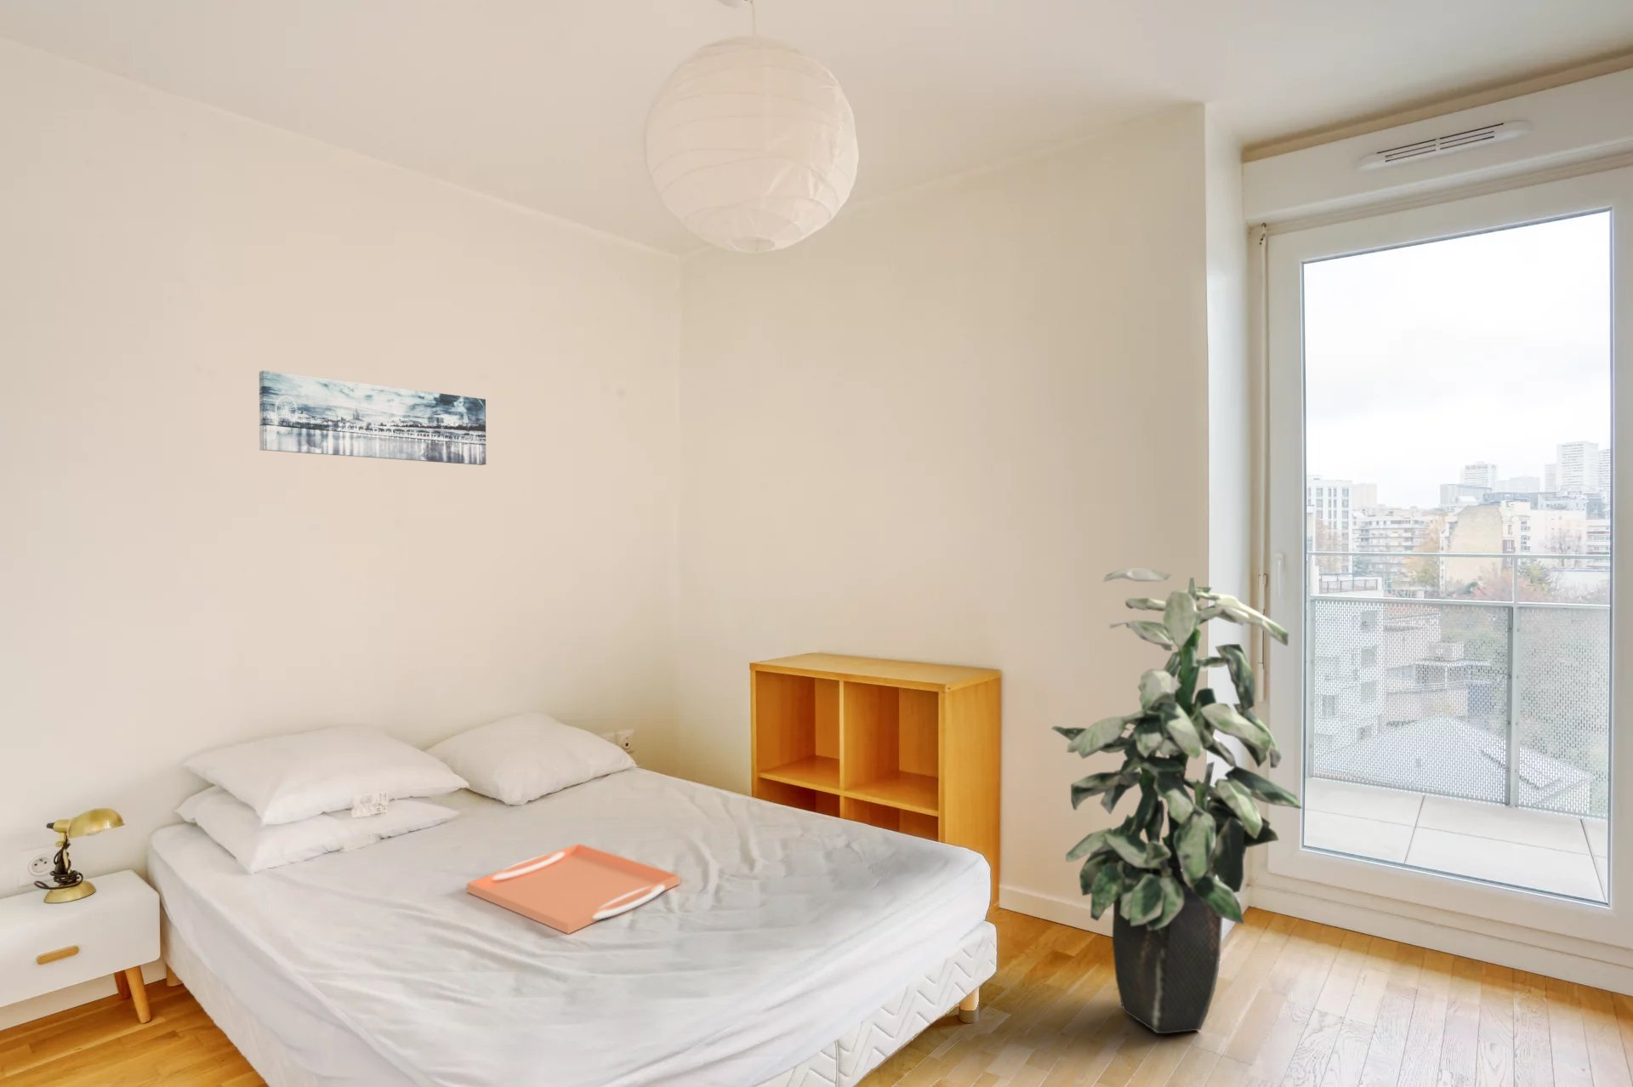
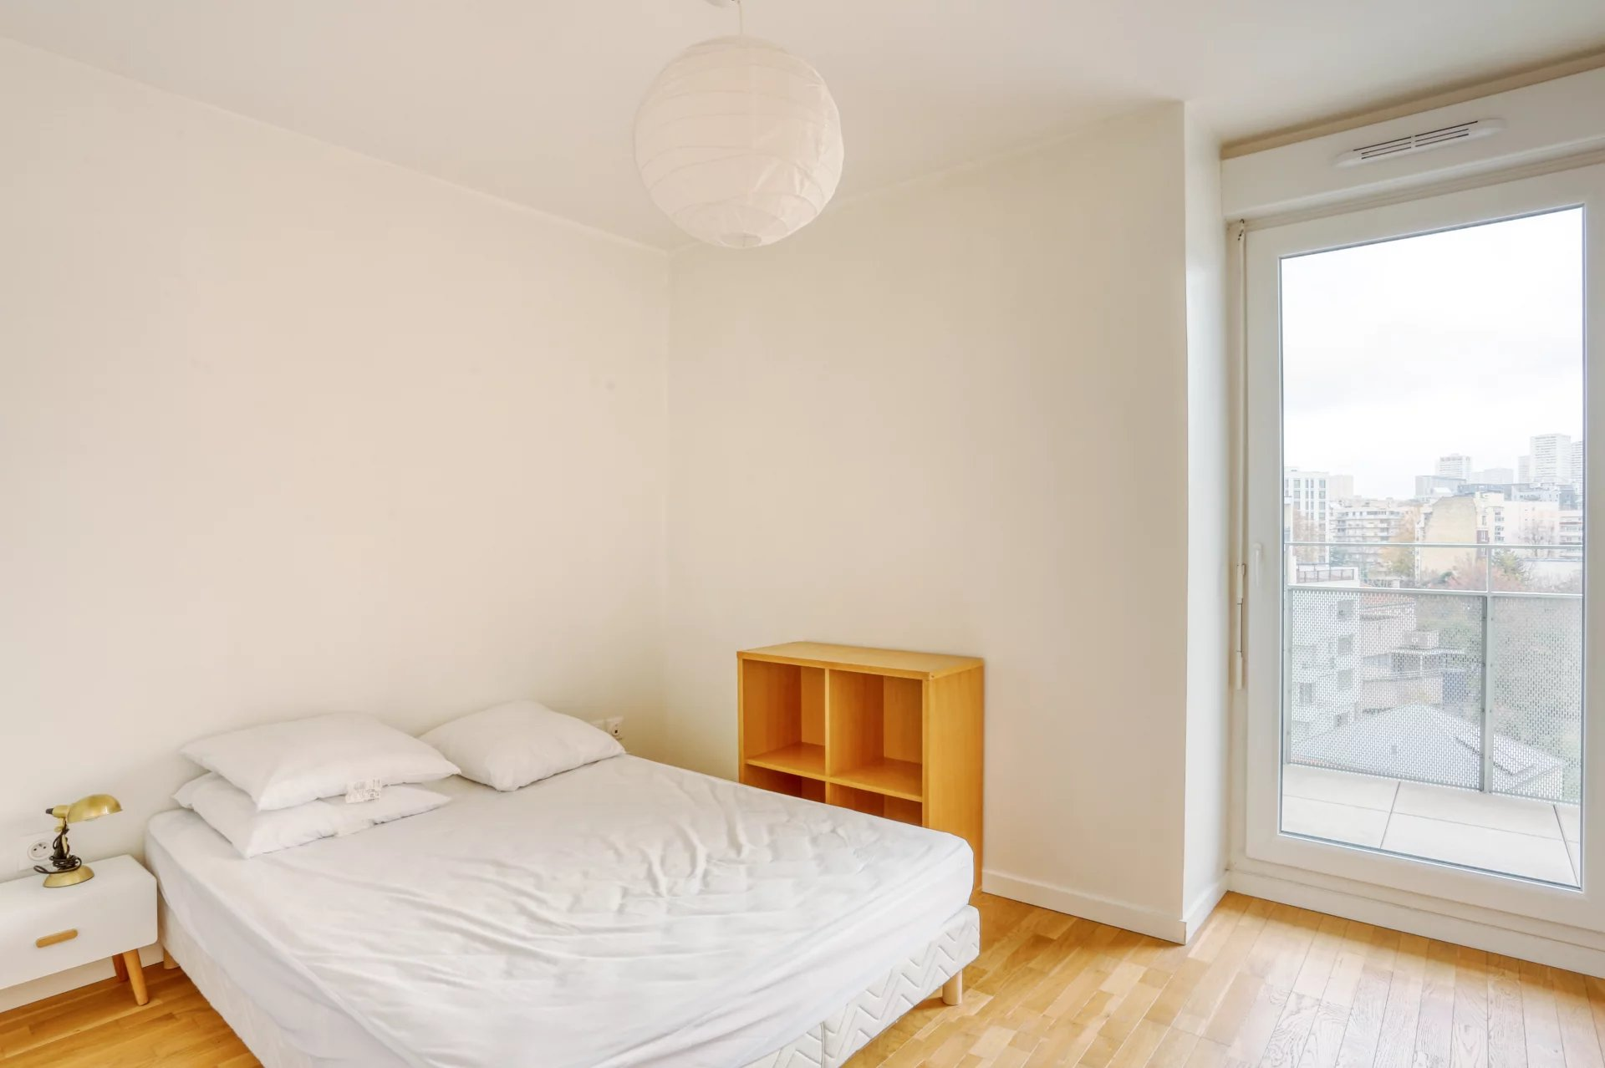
- indoor plant (1165, 790)
- serving tray (574, 883)
- wall art (382, 422)
